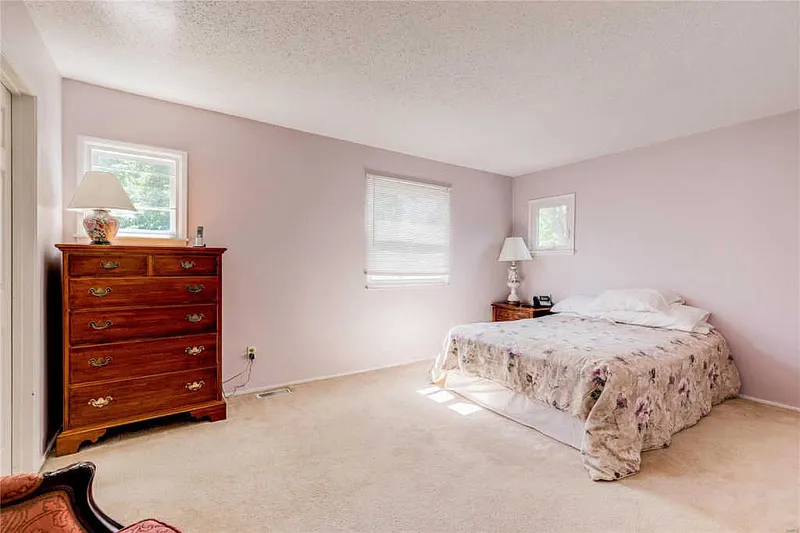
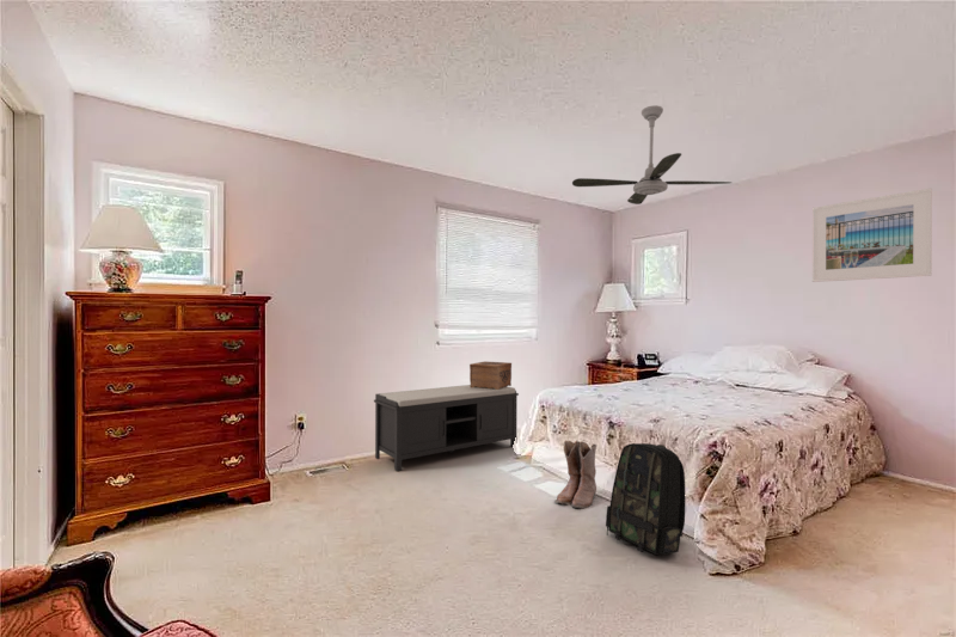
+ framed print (866, 239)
+ bench (449, 421)
+ backpack (649, 492)
+ ceiling fan (650, 149)
+ boots (576, 471)
+ decorative box (490, 374)
